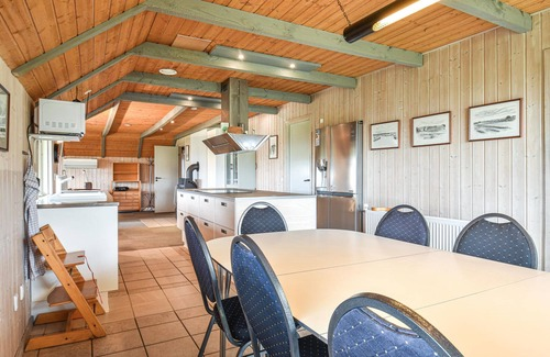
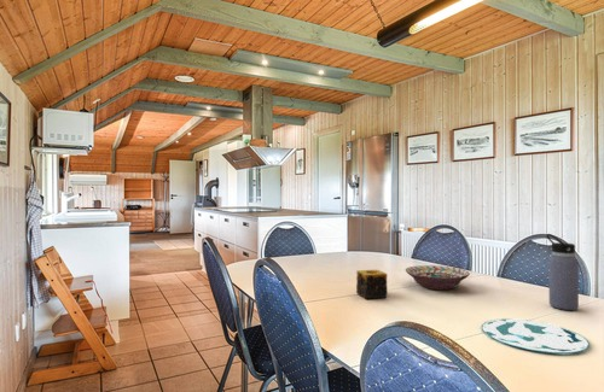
+ candle (371, 283)
+ decorative bowl (436, 279)
+ water bottle (562, 270)
+ plate (532, 329)
